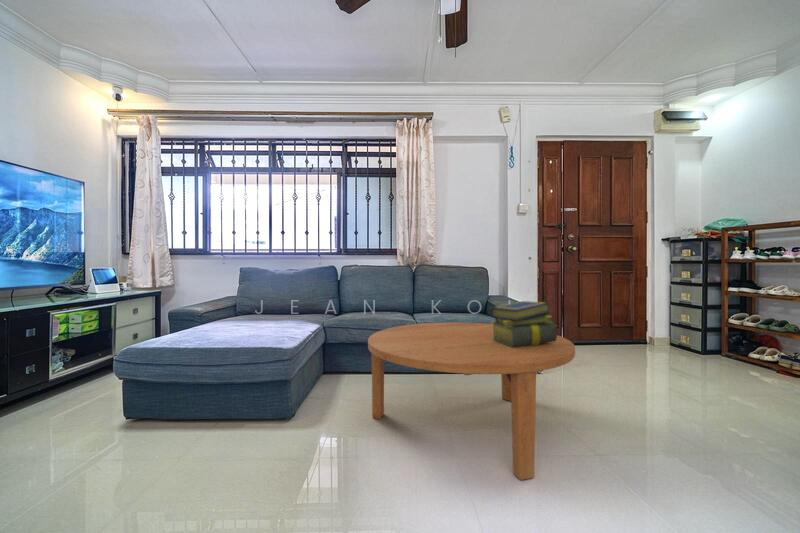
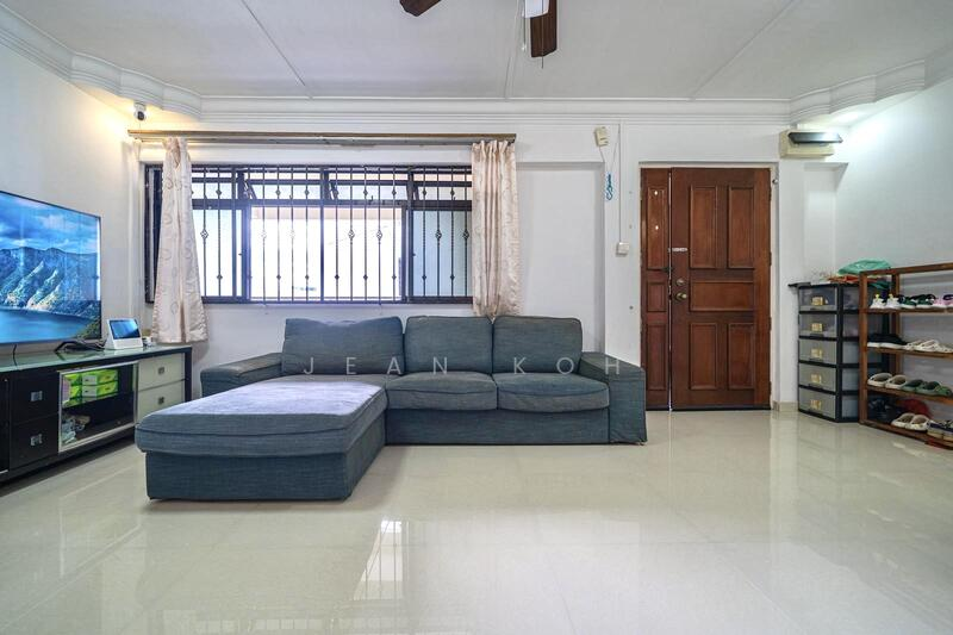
- coffee table (466, 374)
- stack of books (522, 322)
